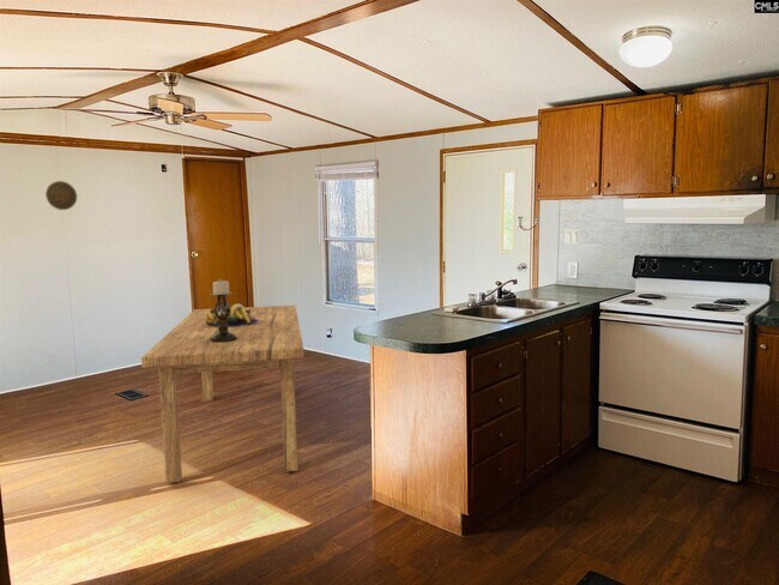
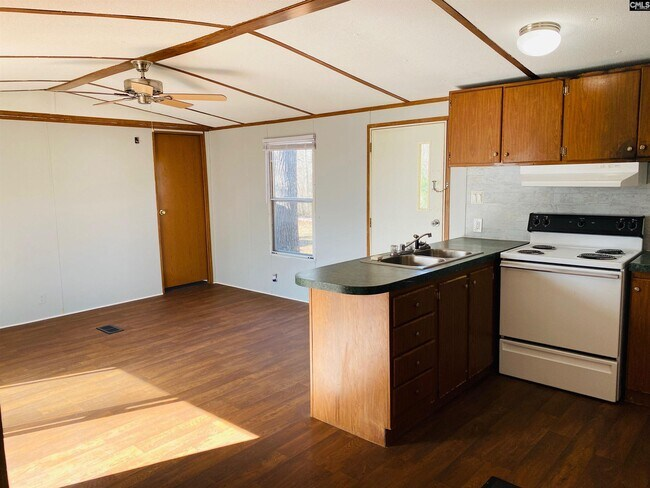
- dining table (240, 369)
- candle holder (223, 309)
- fruit bowl (231, 313)
- decorative plate (61, 195)
